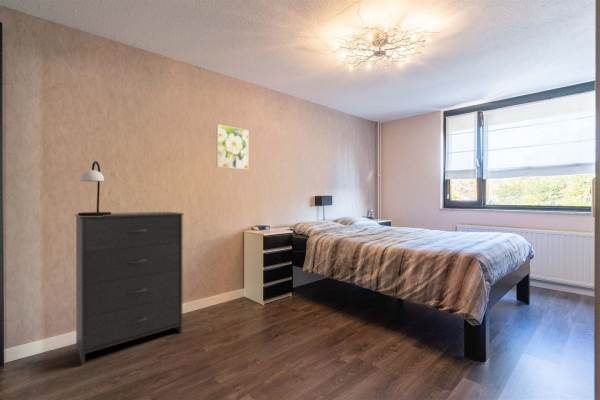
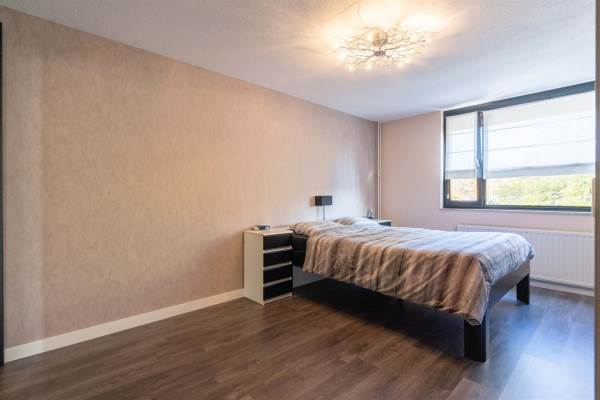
- table lamp (97, 187)
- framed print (233, 147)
- dresser (131, 276)
